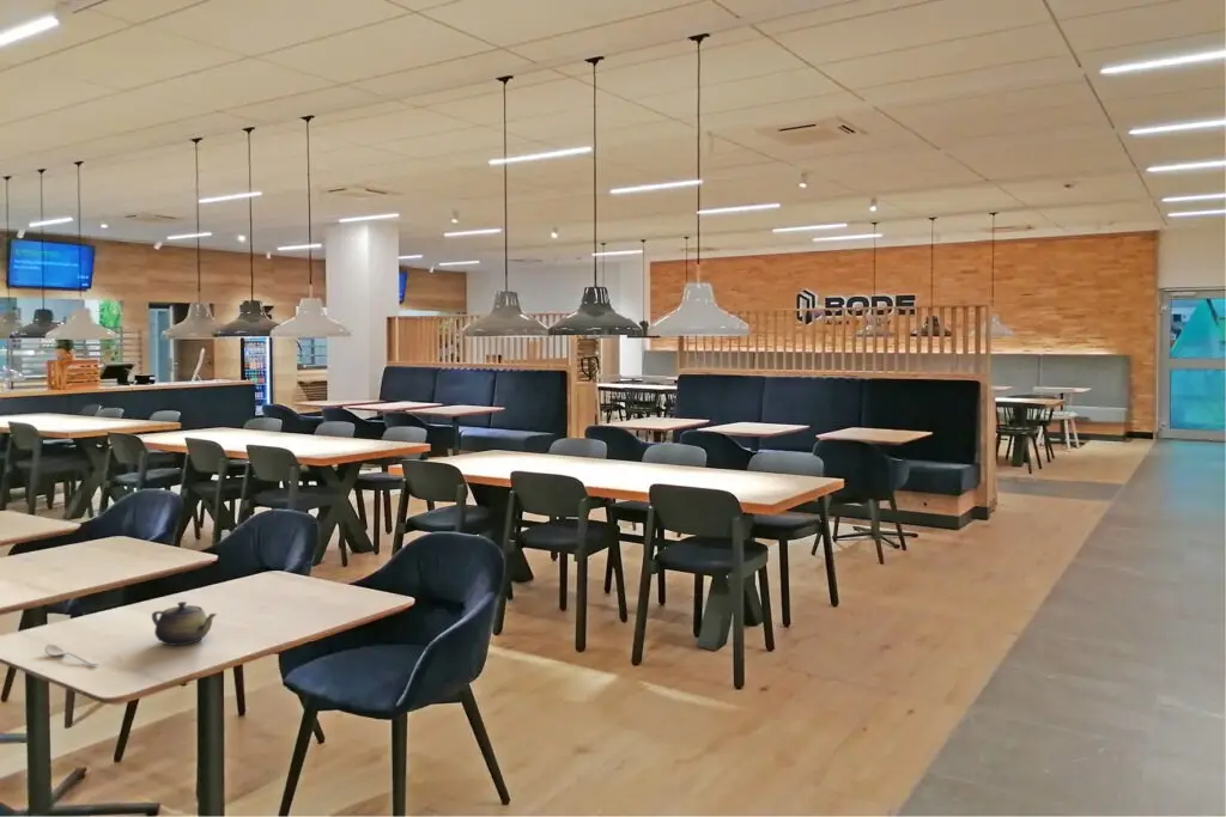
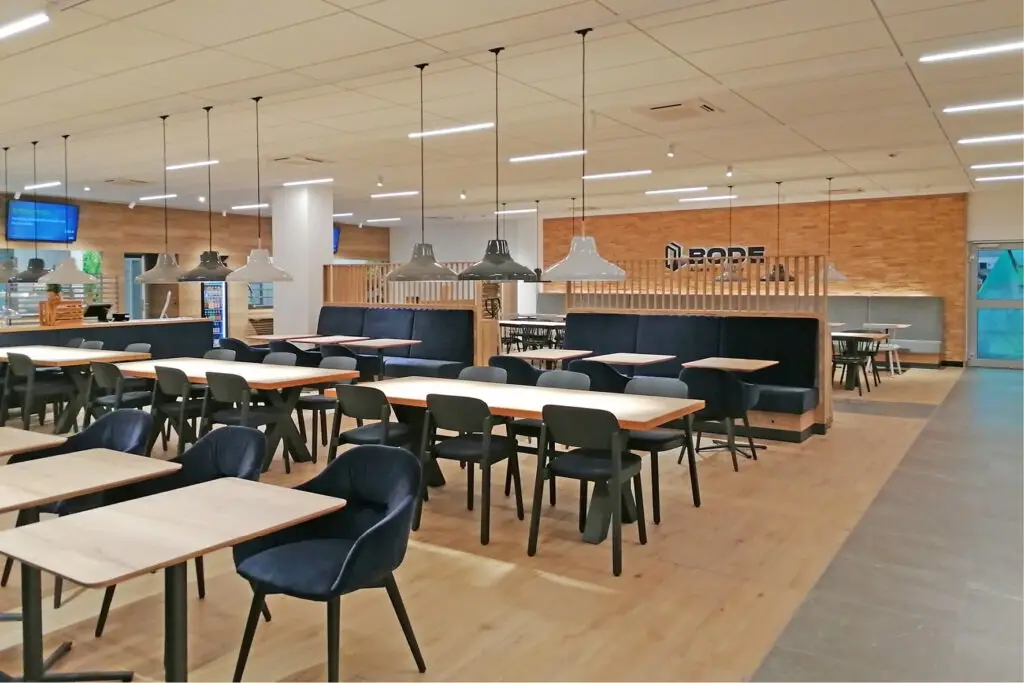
- teapot (184, 621)
- spoon (72, 654)
